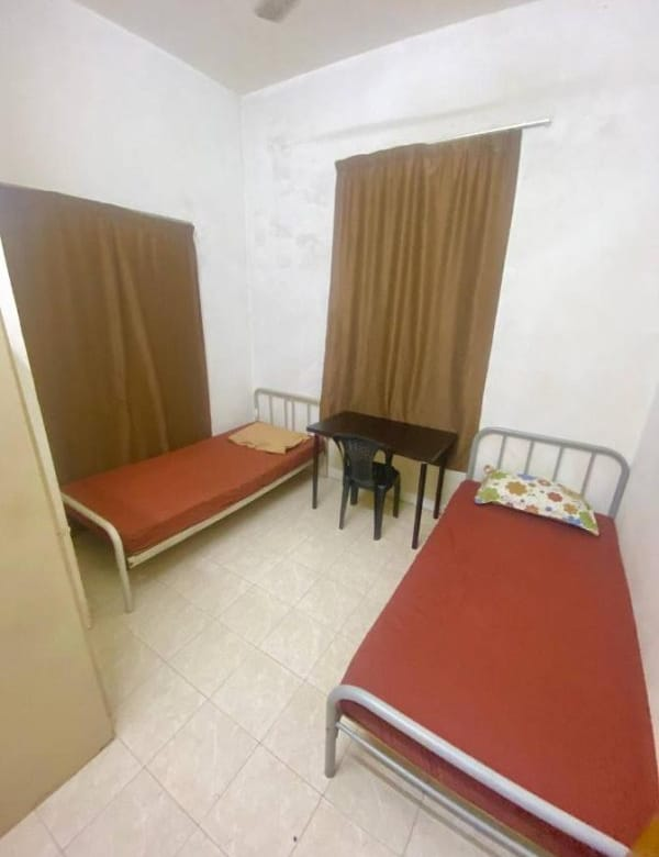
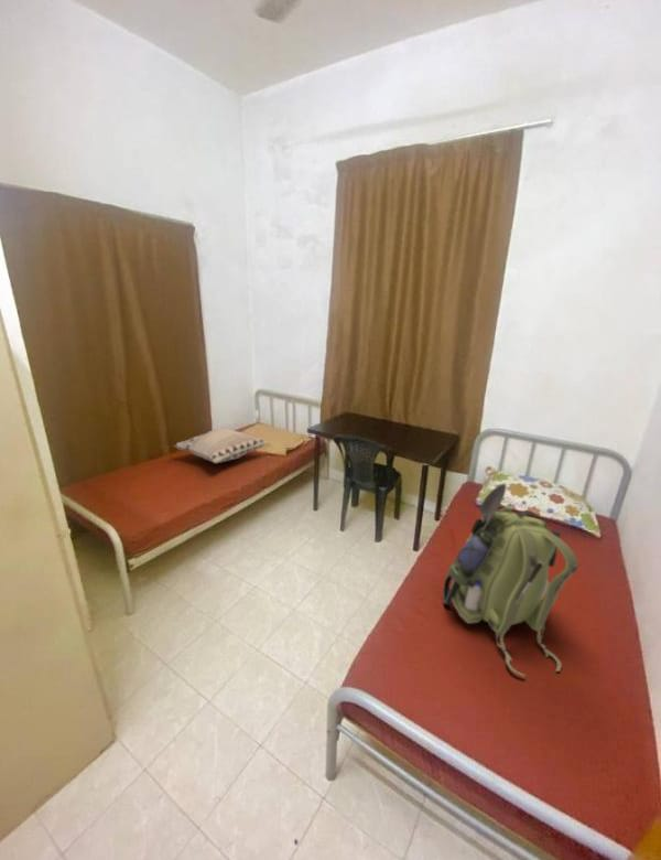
+ decorative pillow (221, 444)
+ backpack (508, 558)
